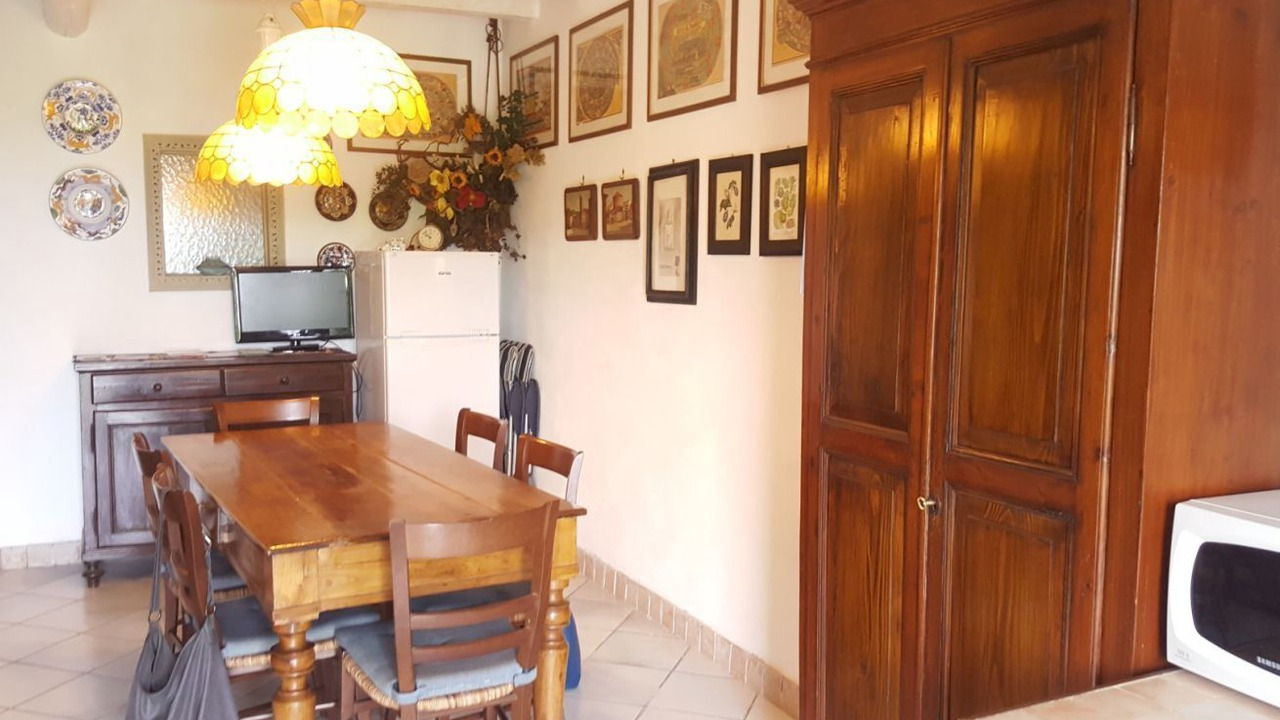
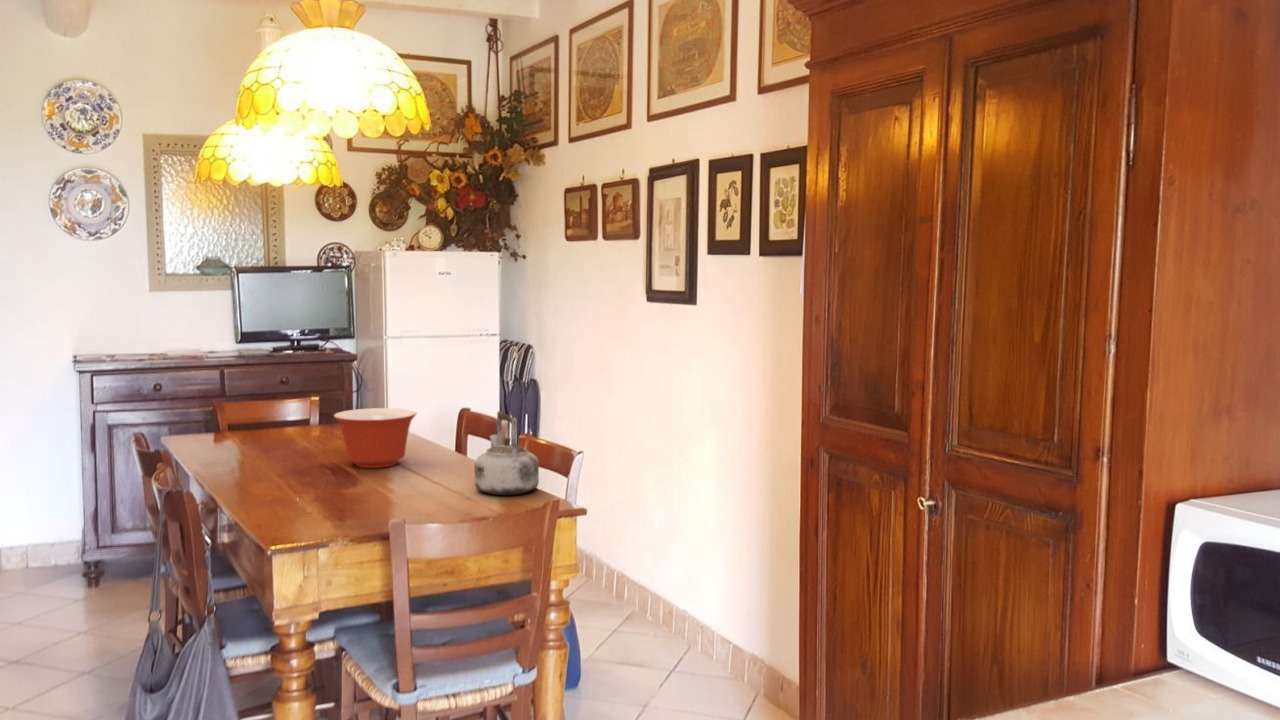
+ kettle (504, 450)
+ mixing bowl (376, 438)
